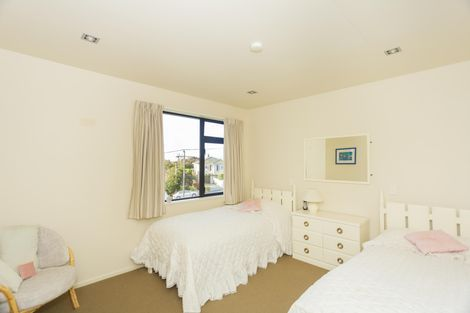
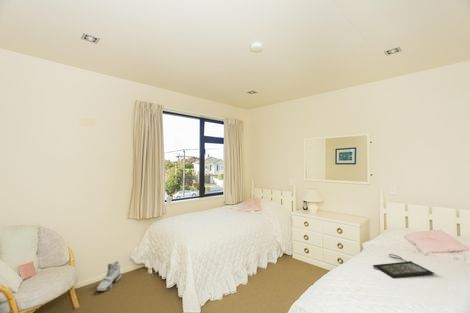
+ clutch bag (403, 268)
+ sneaker (109, 275)
